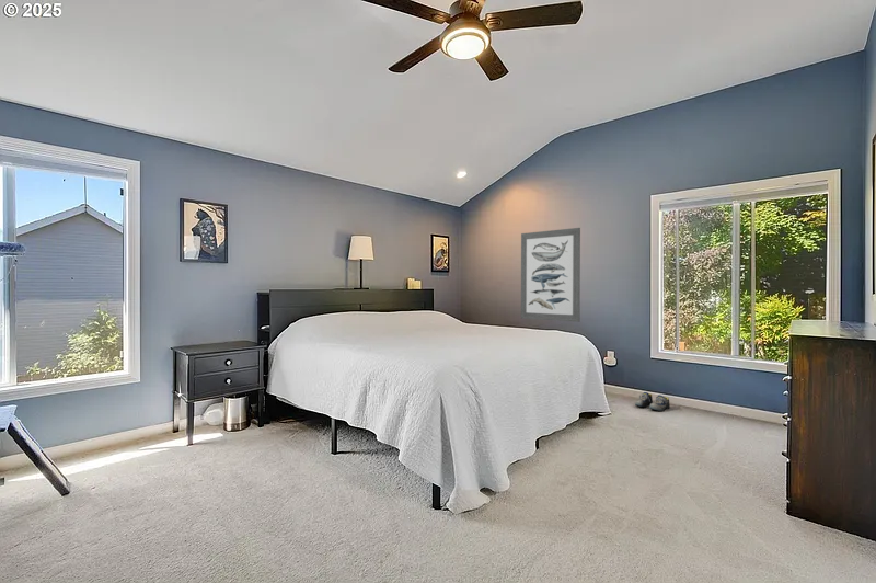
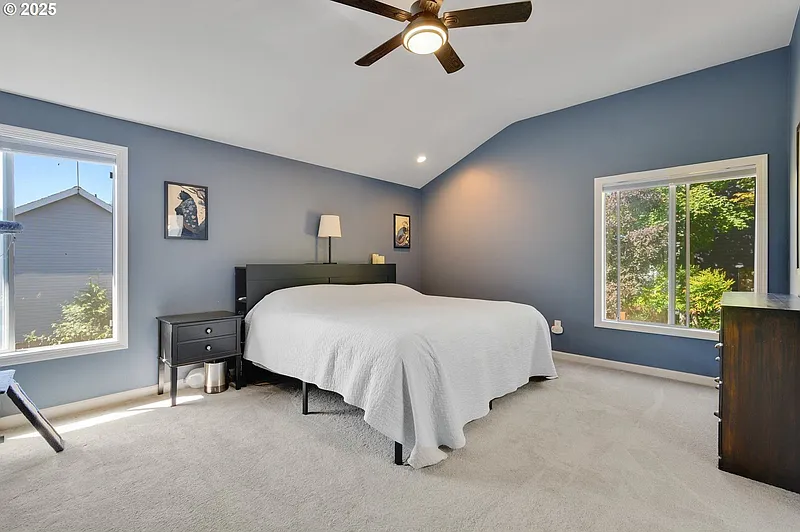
- wall art (549, 275)
- shoe (652, 400)
